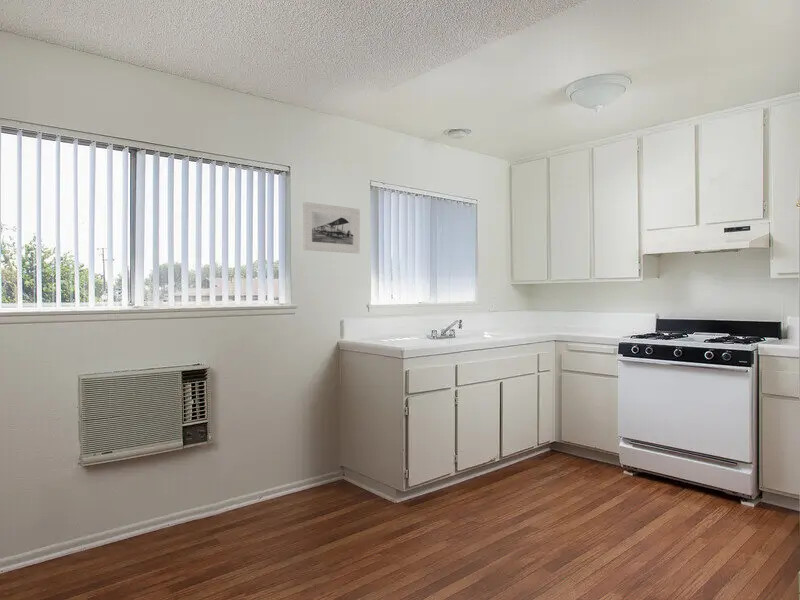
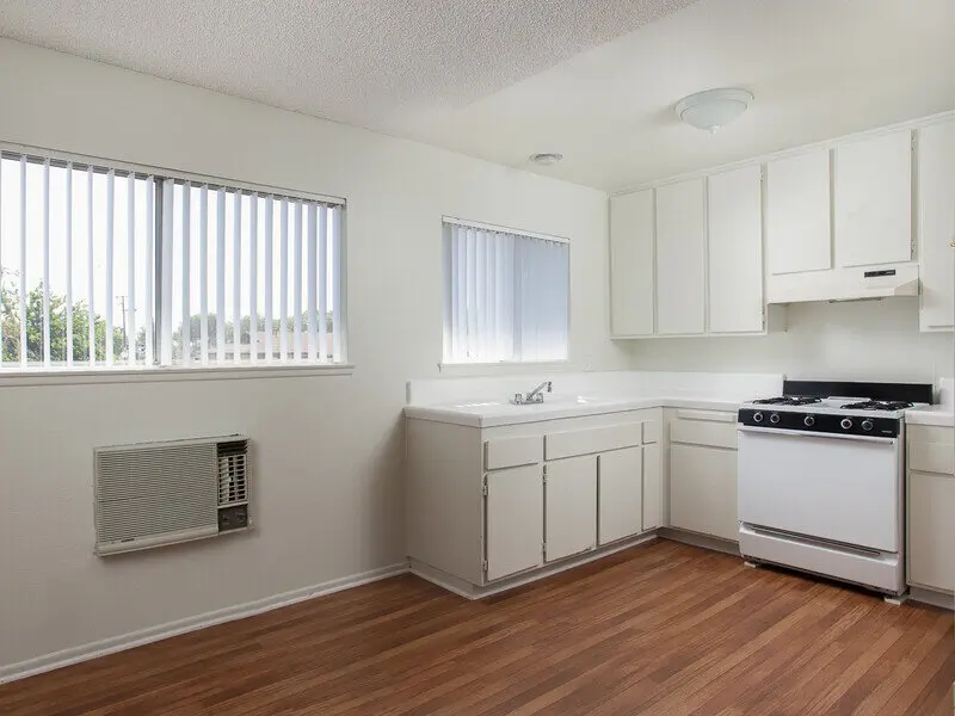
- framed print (332, 228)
